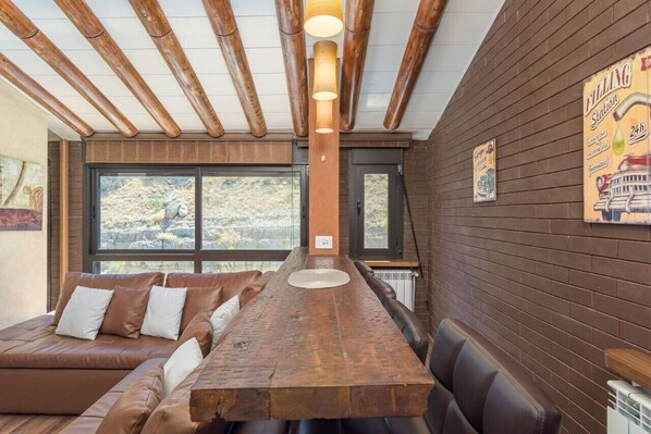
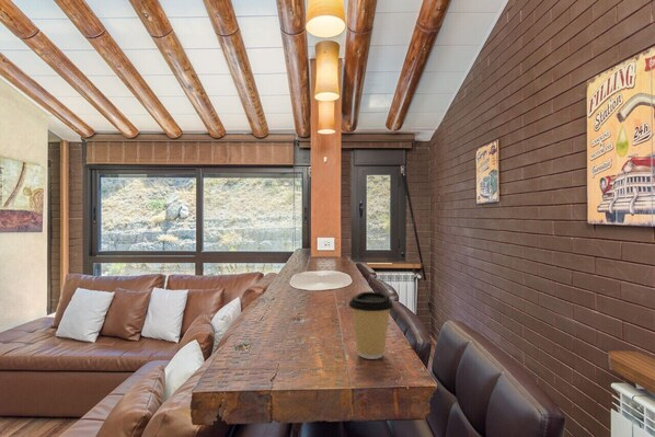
+ coffee cup (370, 324)
